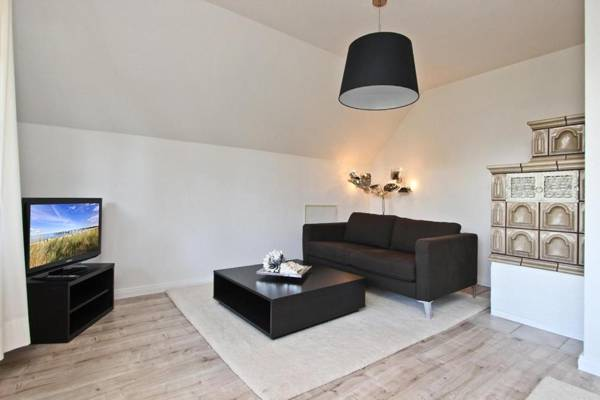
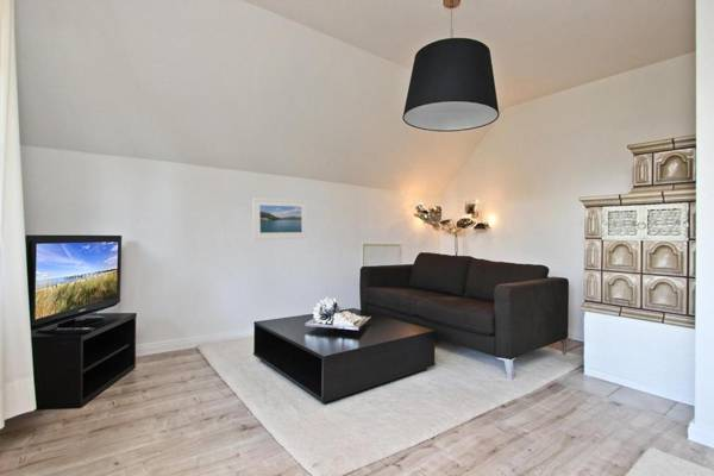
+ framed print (281, 219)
